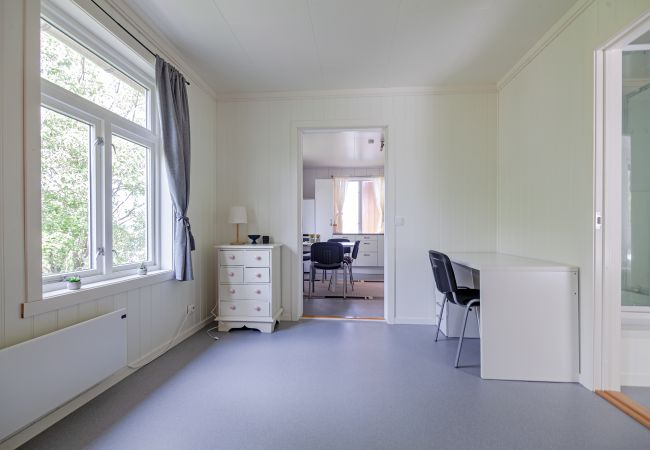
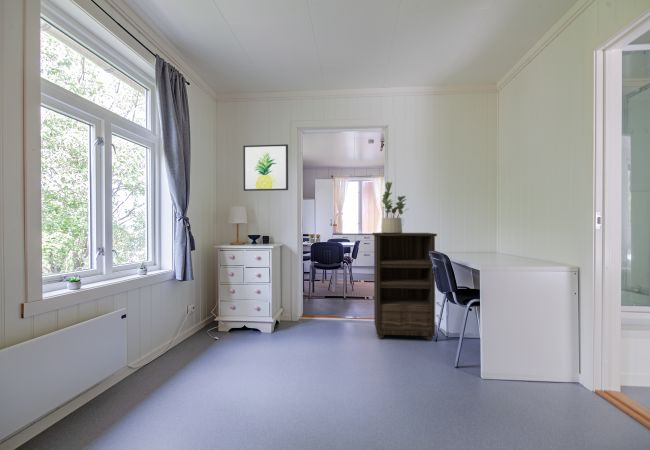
+ bookshelf (402, 284)
+ wall art (265, 167)
+ potted plant (395, 207)
